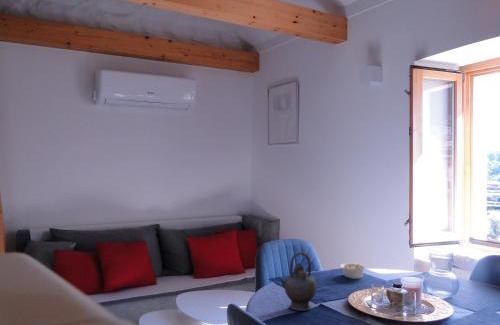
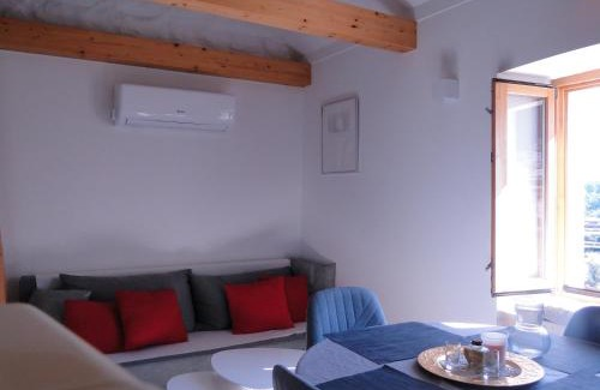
- teapot (296, 280)
- legume (352, 270)
